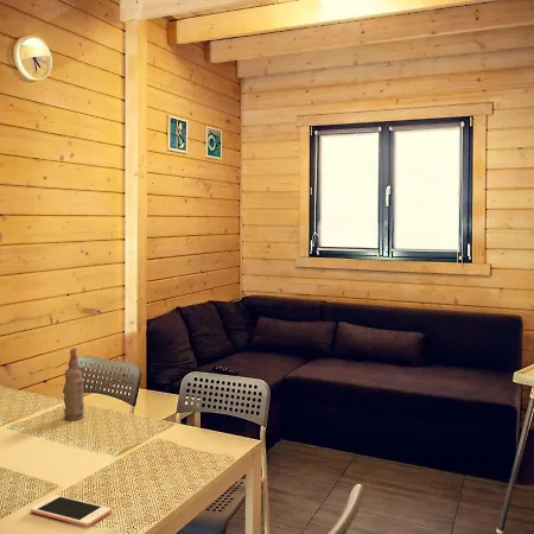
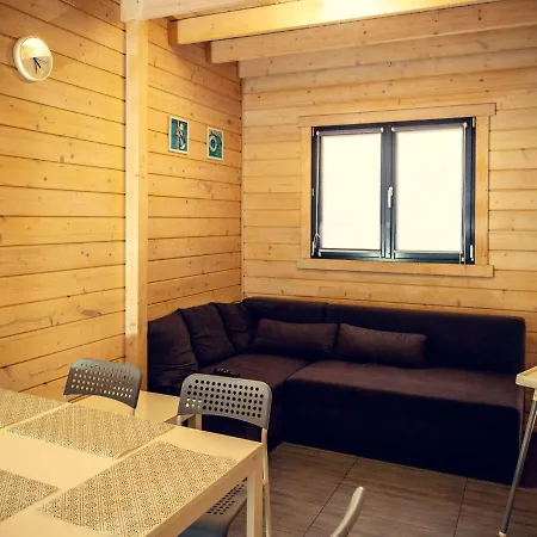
- cell phone (70, 509)
- bottle (74, 382)
